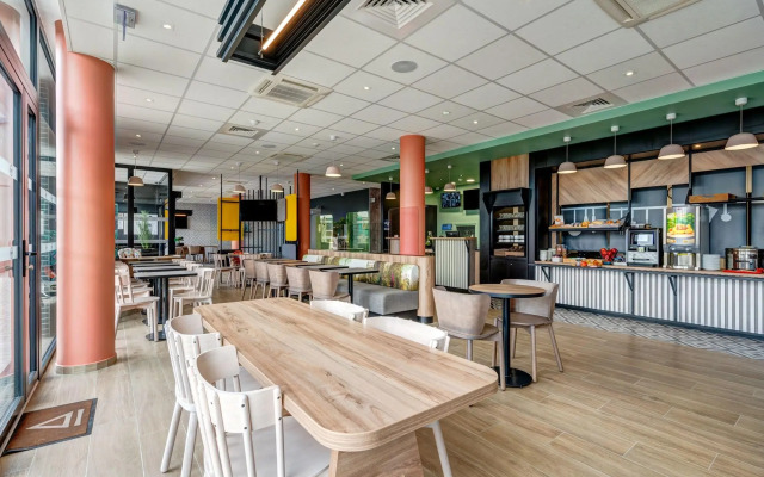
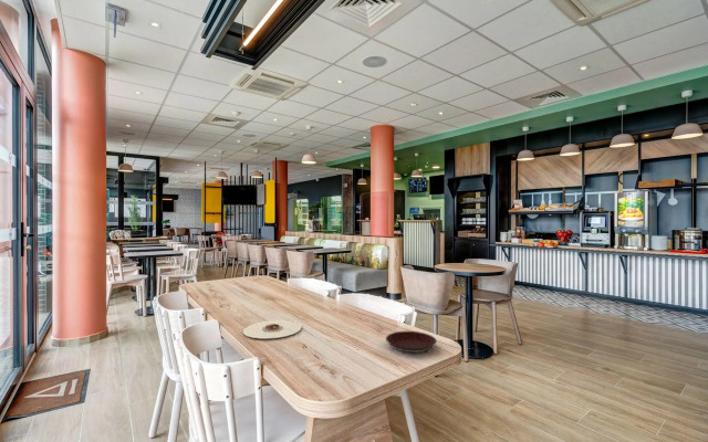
+ plate (410, 343)
+ plate (272, 326)
